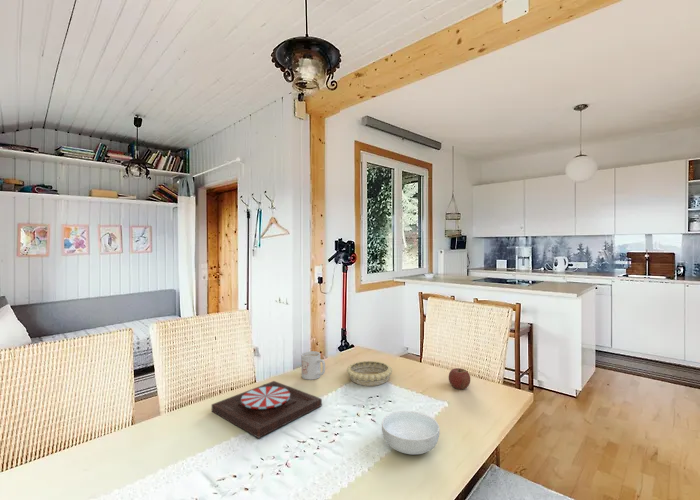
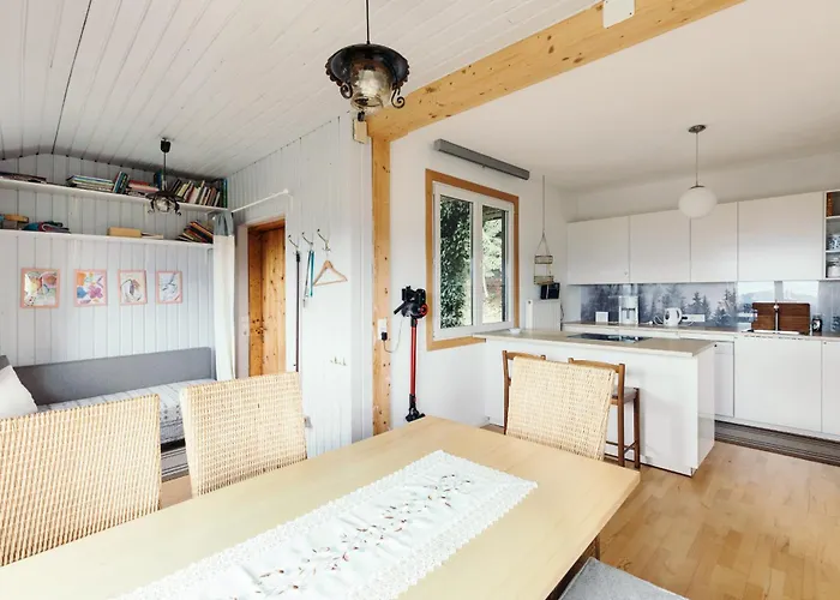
- apple (459, 377)
- decorative bowl (369, 374)
- plate (267, 402)
- mug (314, 366)
- cereal bowl (410, 435)
